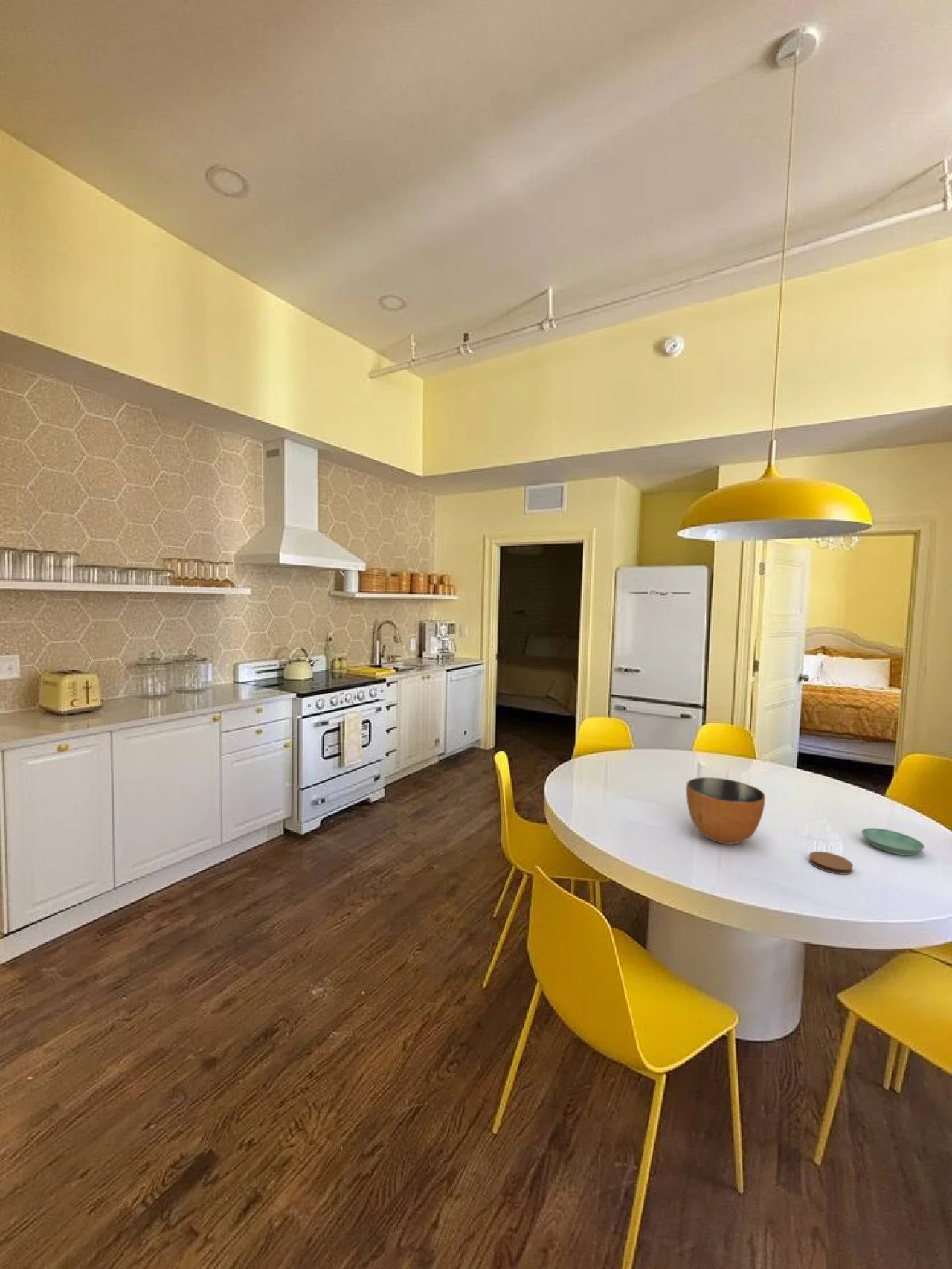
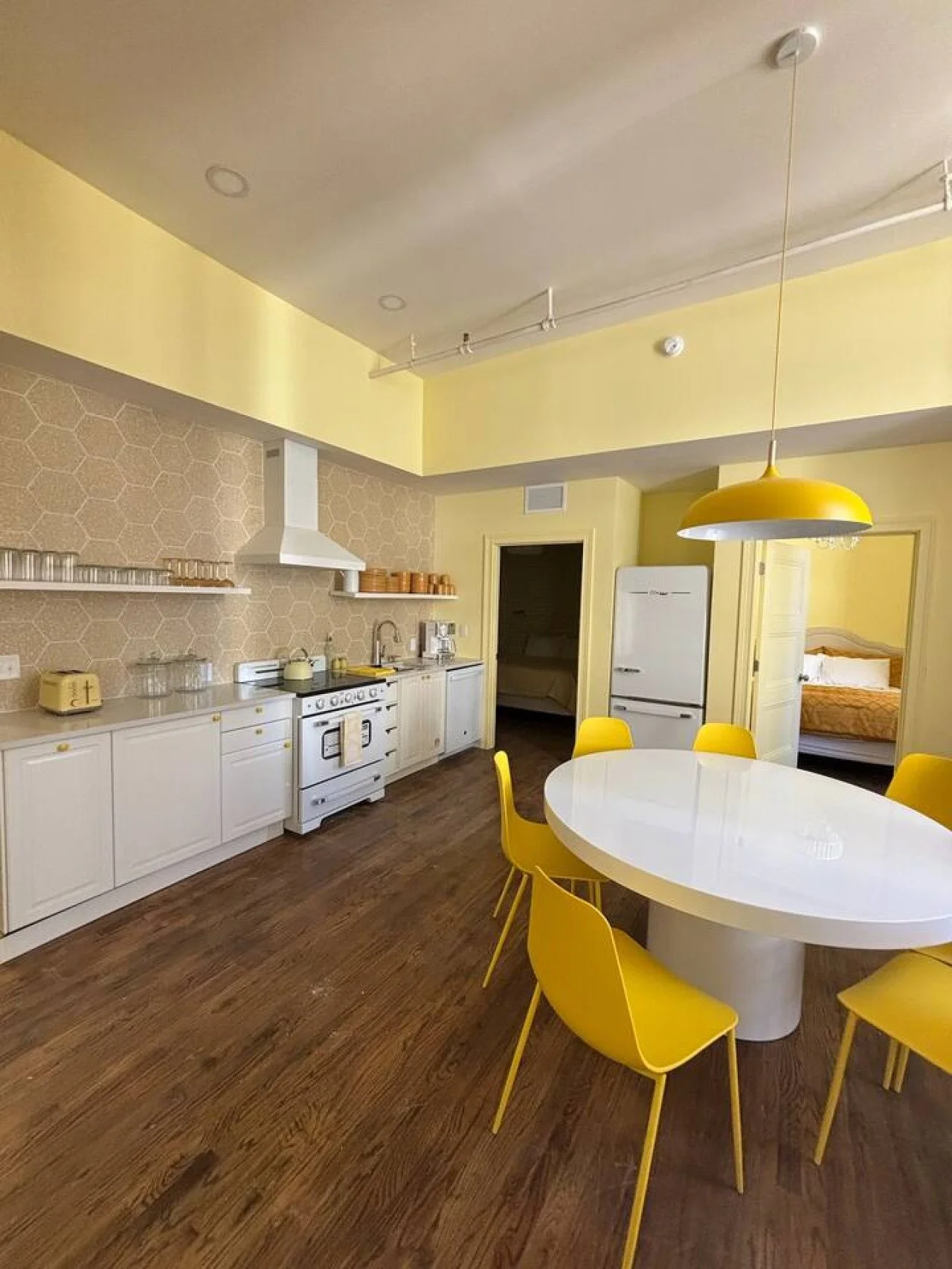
- saucer (892, 843)
- coaster (830, 862)
- bowl (723, 813)
